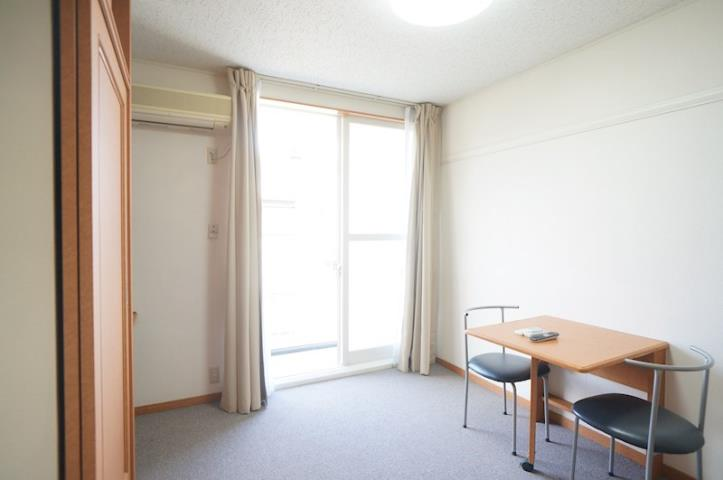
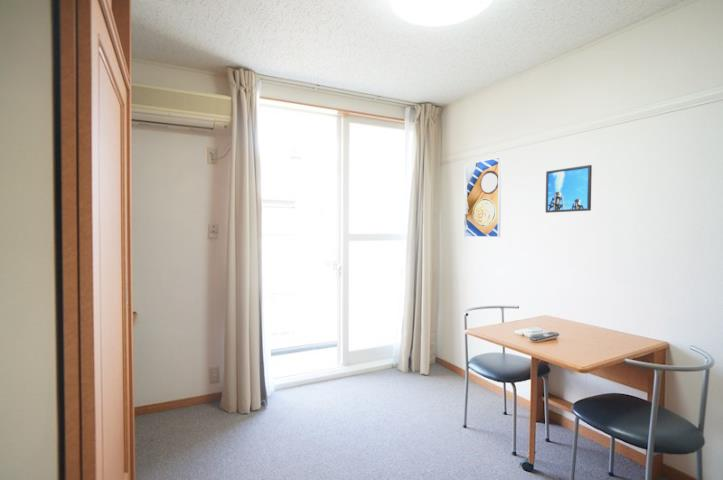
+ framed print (481, 199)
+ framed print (567, 190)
